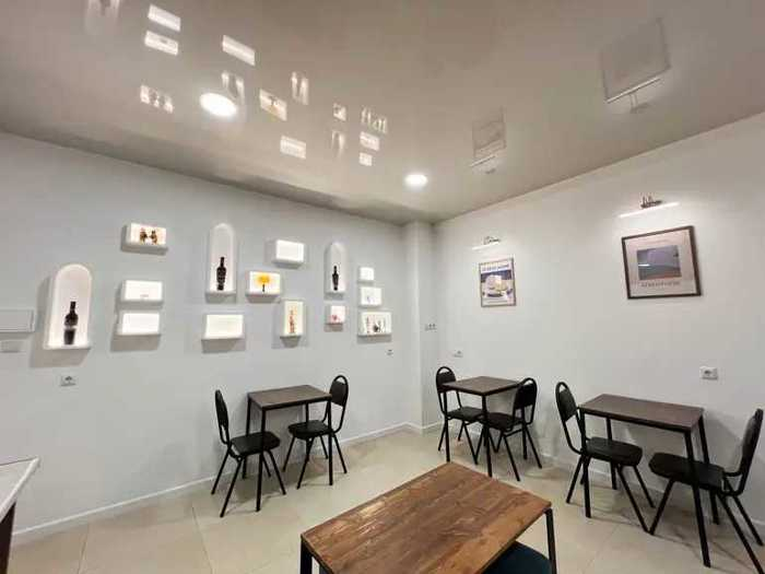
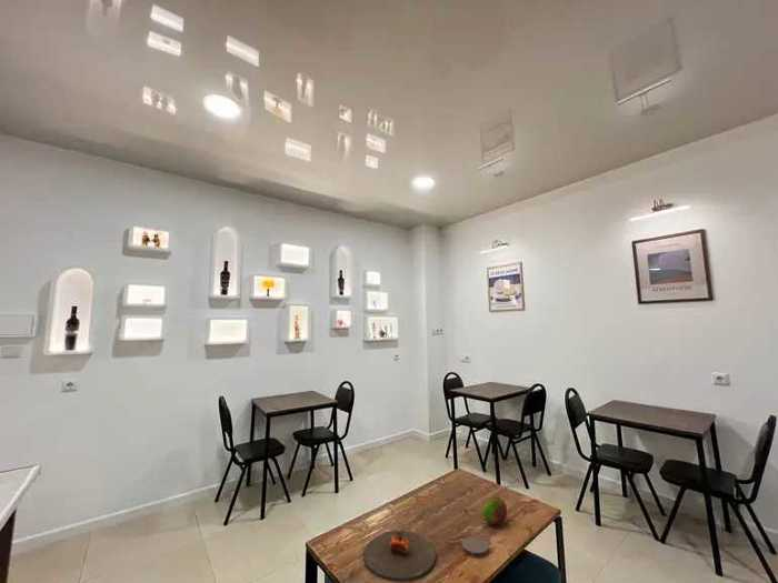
+ plate (399, 543)
+ coaster (475, 546)
+ fruit (495, 510)
